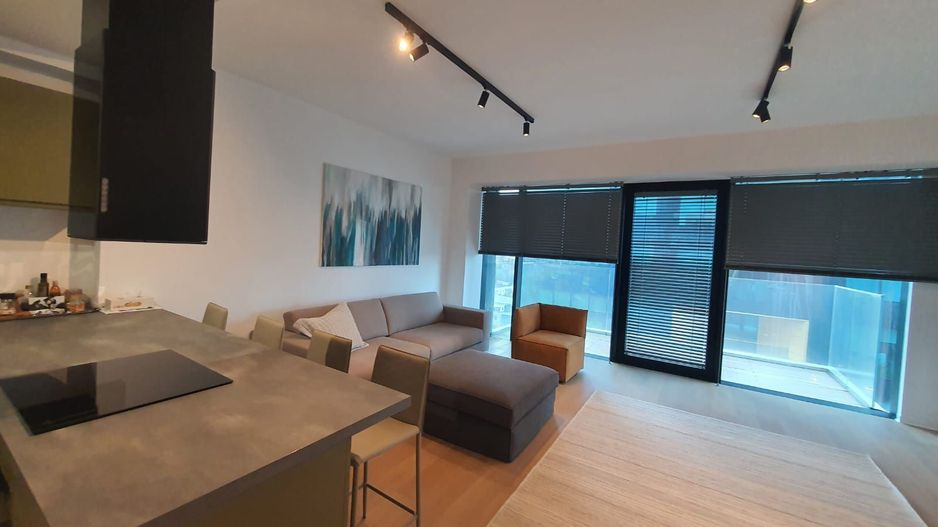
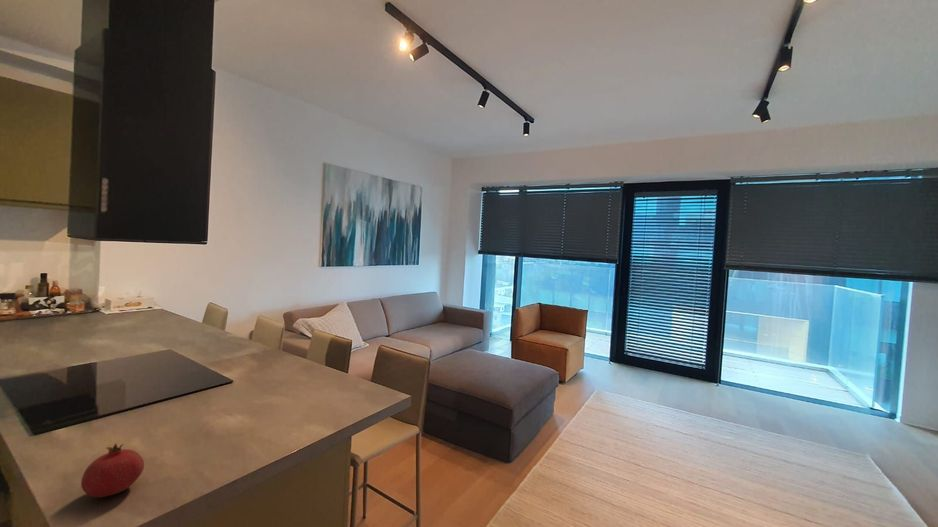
+ fruit (114, 468)
